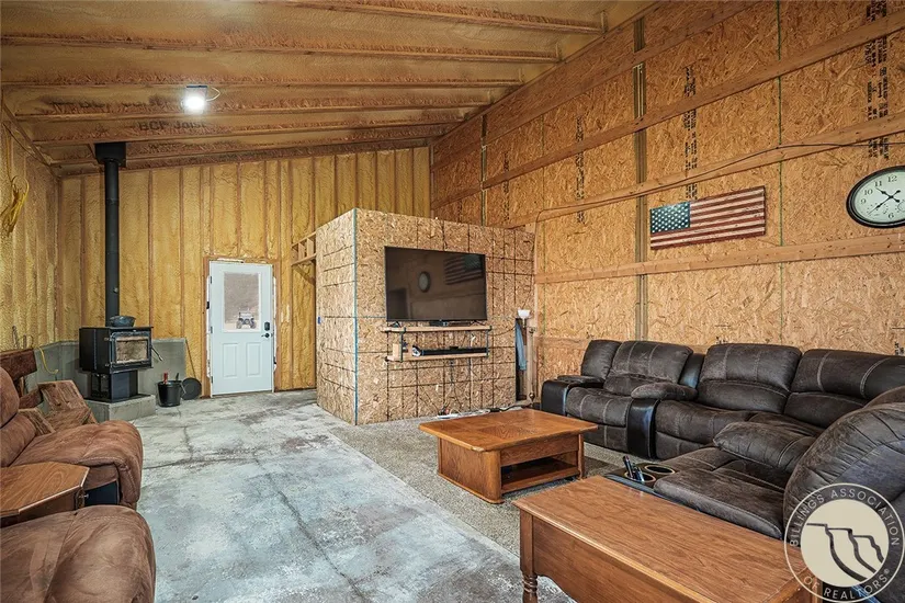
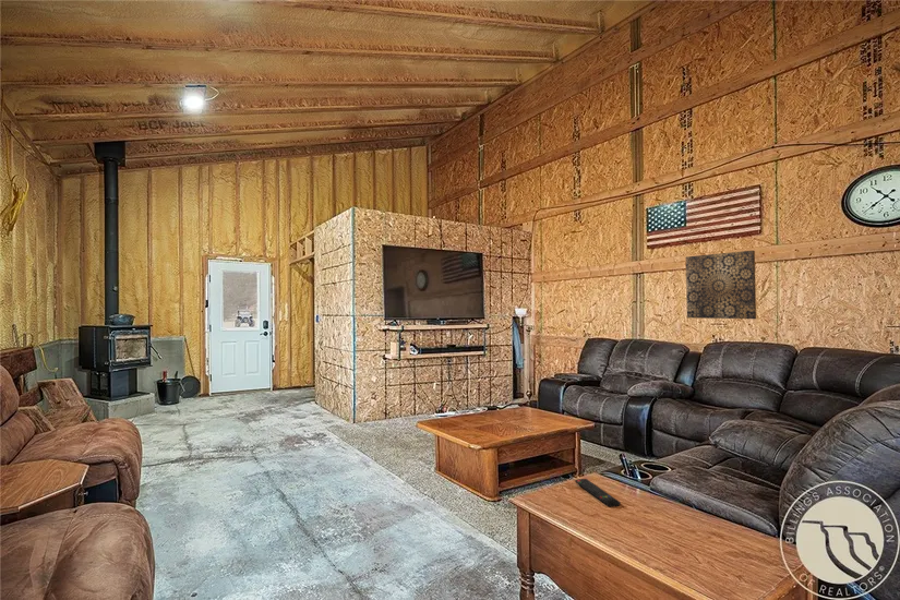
+ wall art (719, 286)
+ remote control (596, 492)
